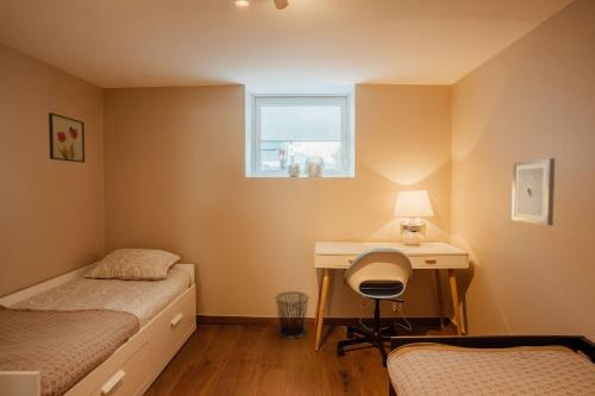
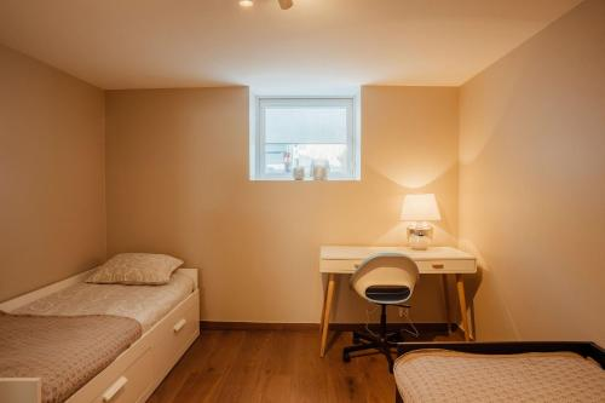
- wall art (531, 191)
- waste bin (292, 314)
- wall art (67, 139)
